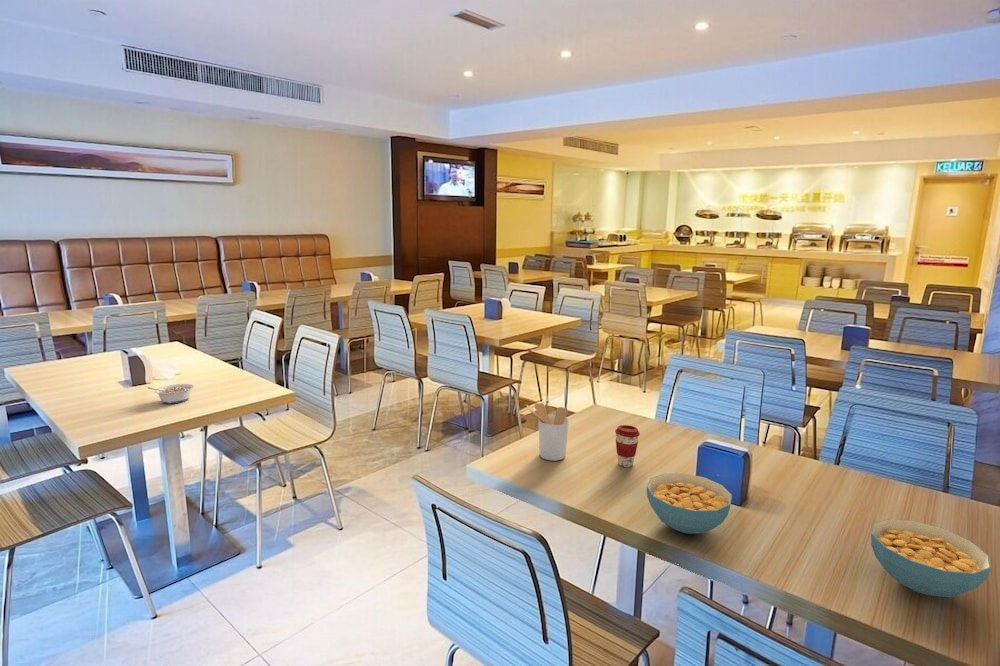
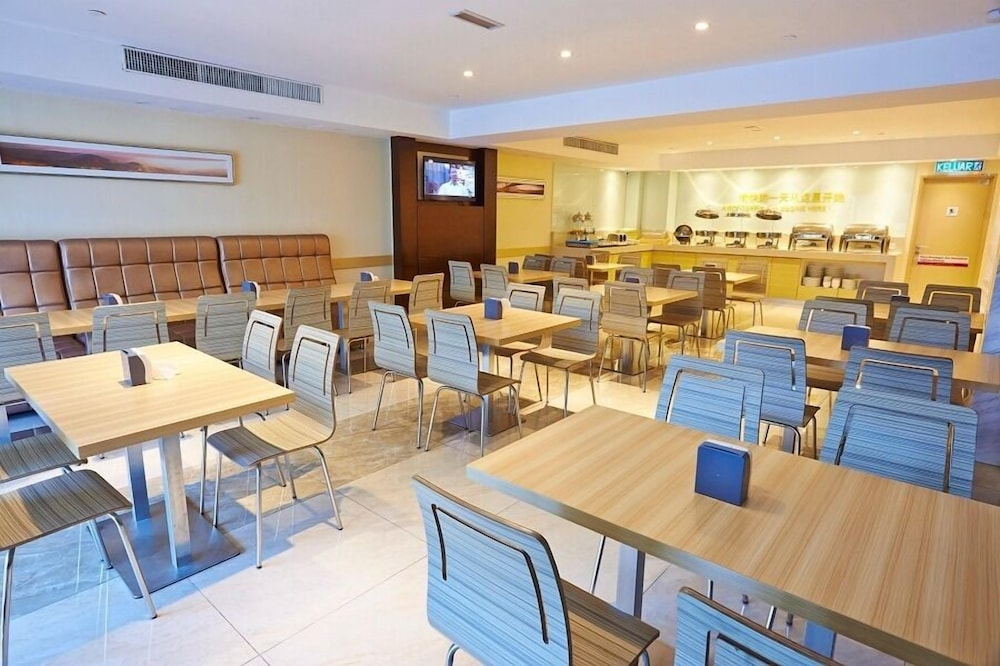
- cereal bowl (924, 565)
- legume (173, 393)
- cereal bowl (687, 509)
- utensil holder (546, 429)
- coffee cup (626, 446)
